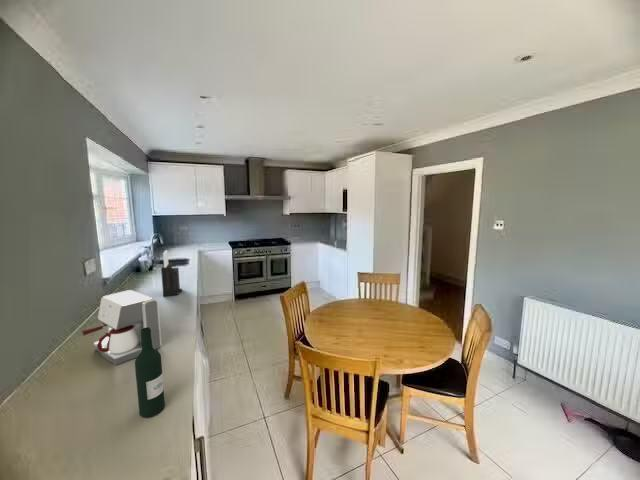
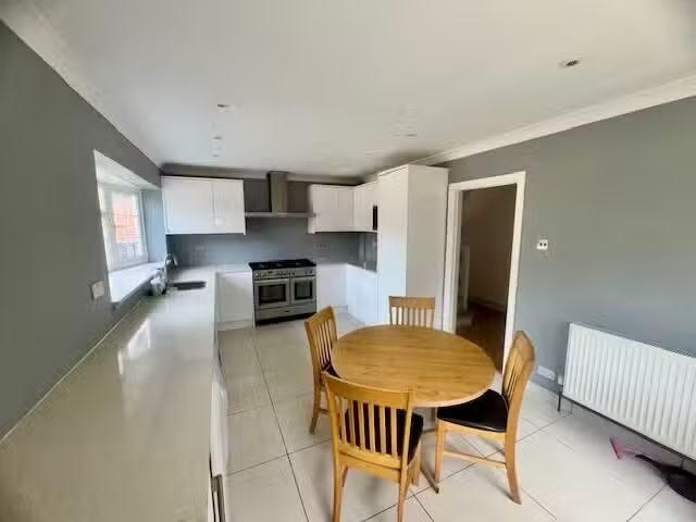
- coffee maker (127, 323)
- knife block (172, 272)
- wine bottle (149, 370)
